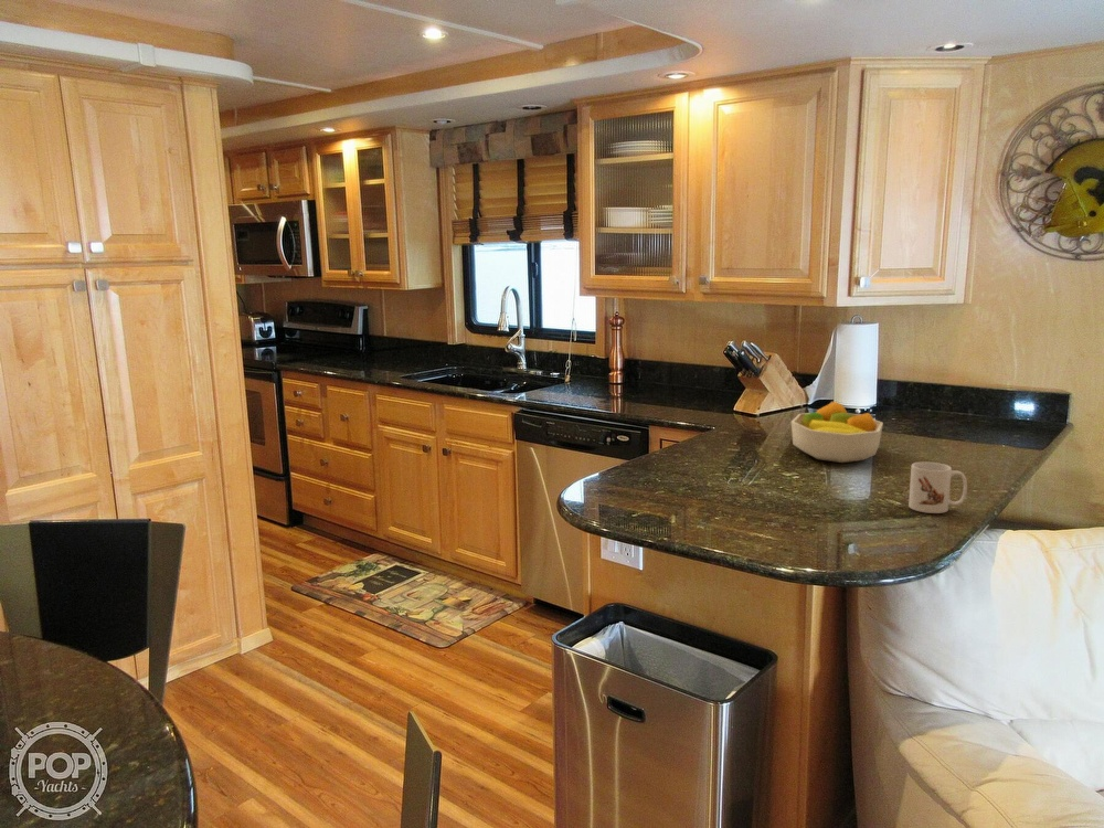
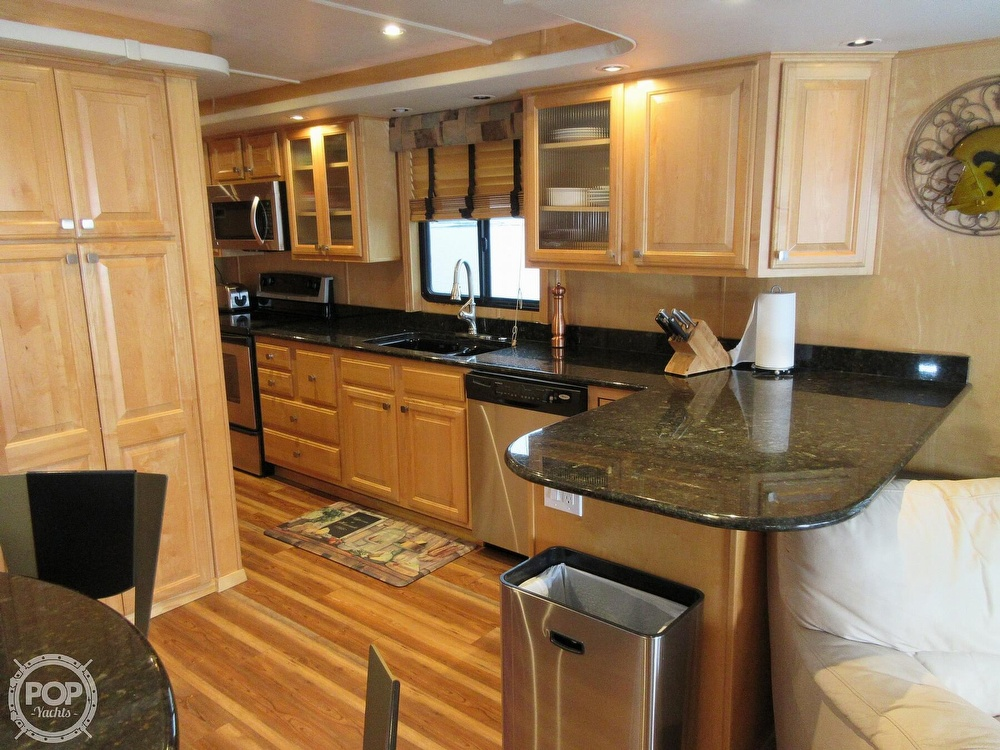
- fruit bowl (836, 429)
- mug (937, 487)
